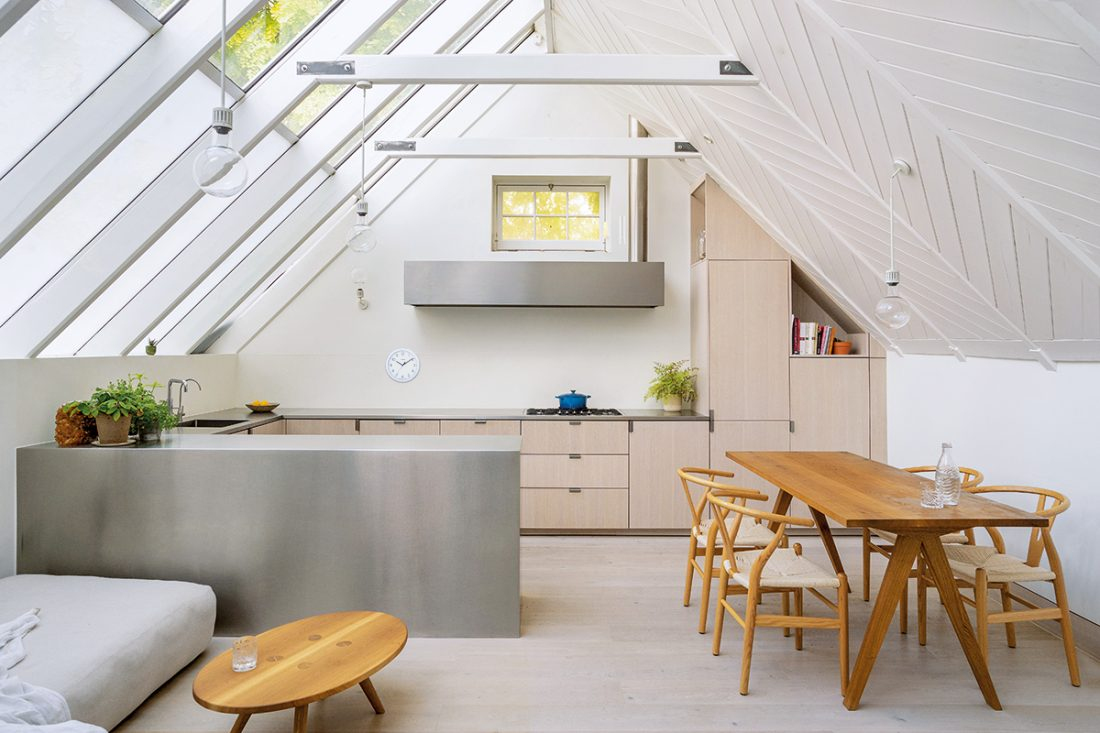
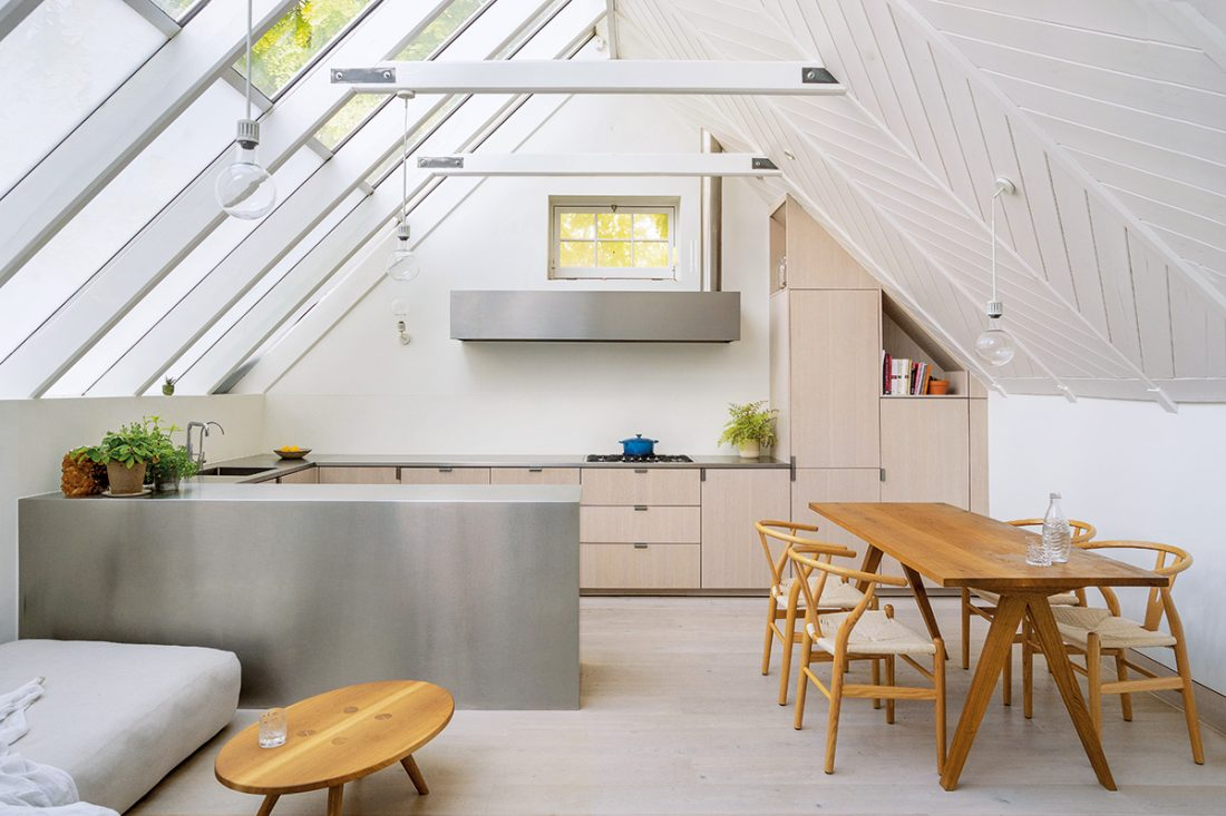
- wall clock (402, 365)
